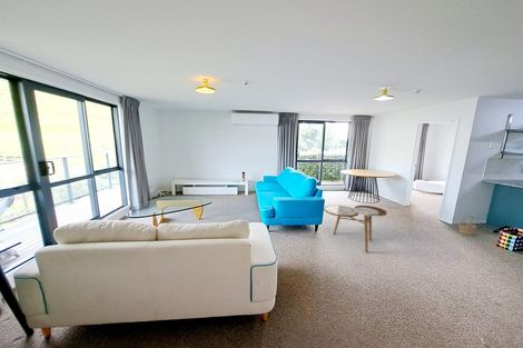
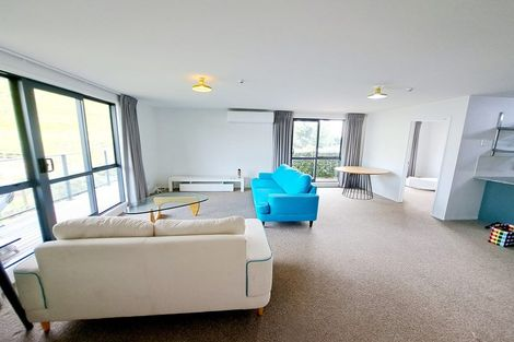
- basket (467, 223)
- side table (353, 219)
